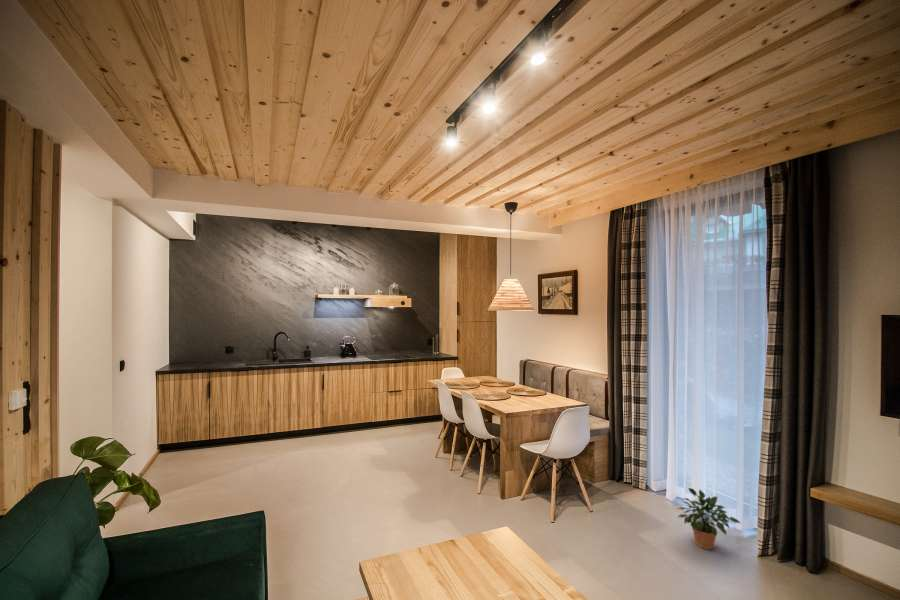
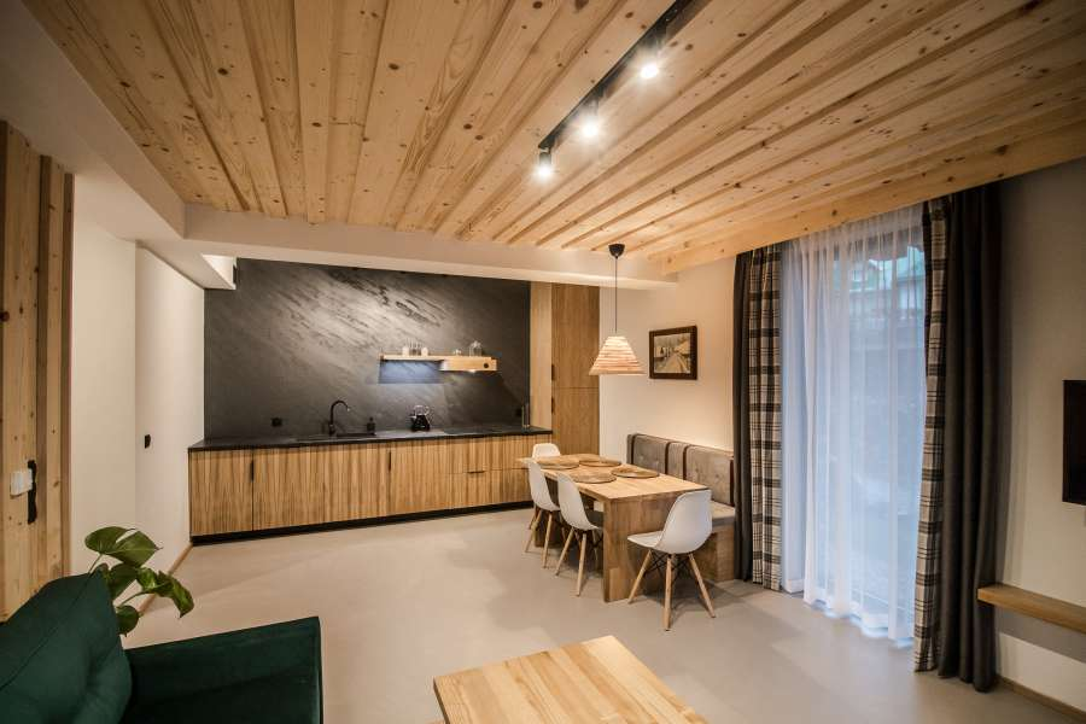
- potted plant (708, 519)
